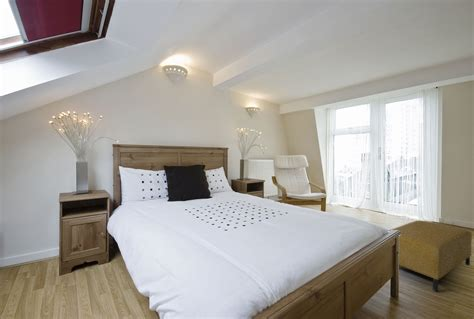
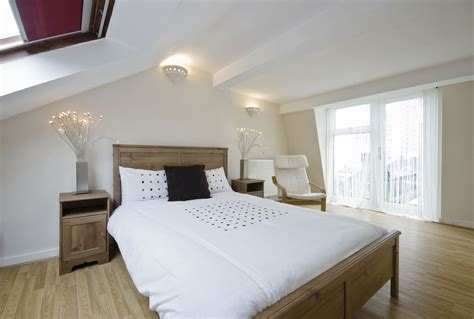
- ottoman (425, 248)
